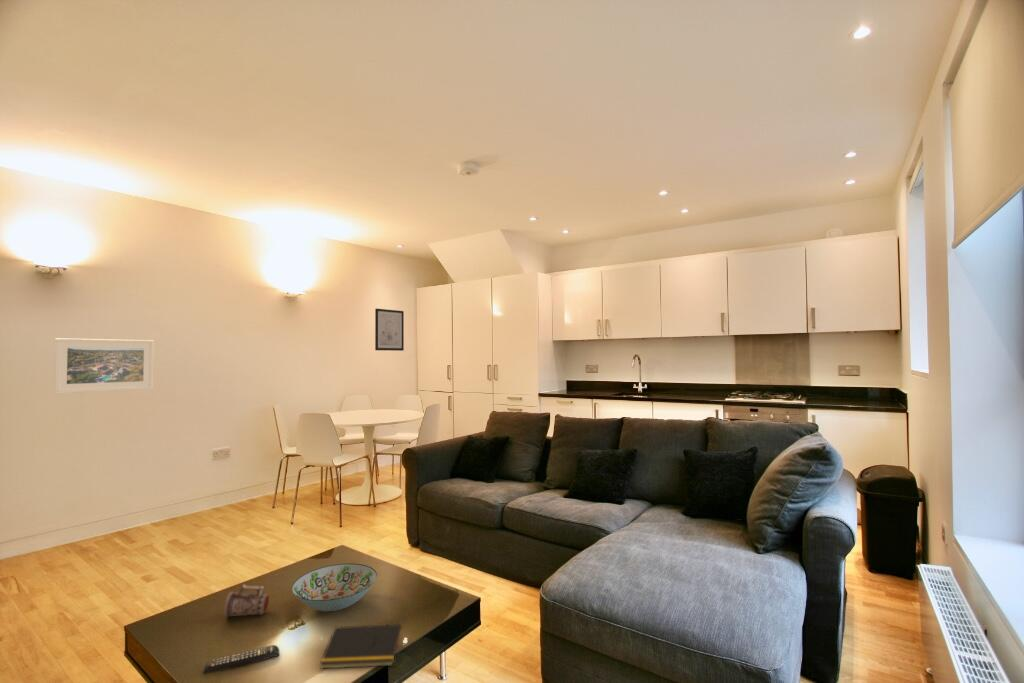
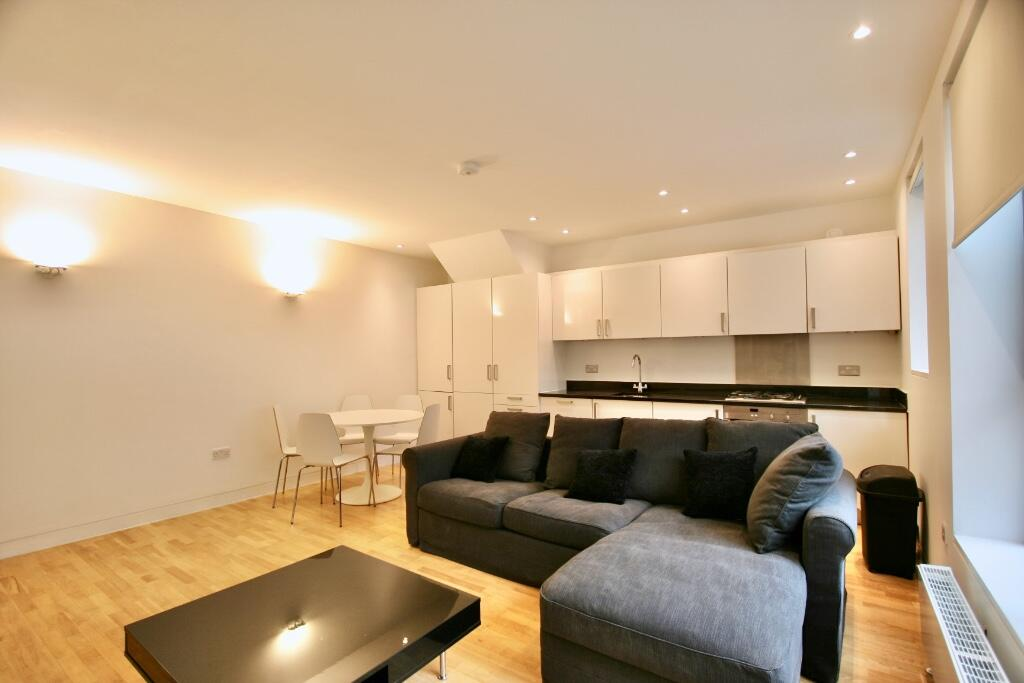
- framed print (107, 365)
- remote control (242, 659)
- decorative bowl (335, 592)
- wall art (389, 330)
- notepad (362, 645)
- beer mug (247, 598)
